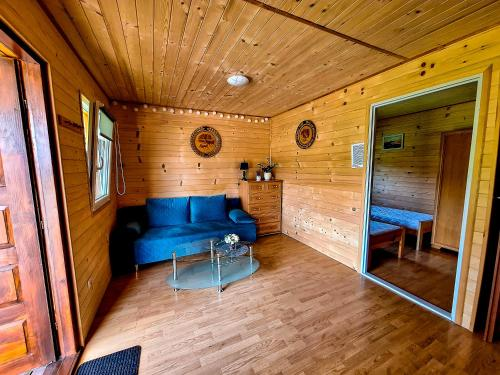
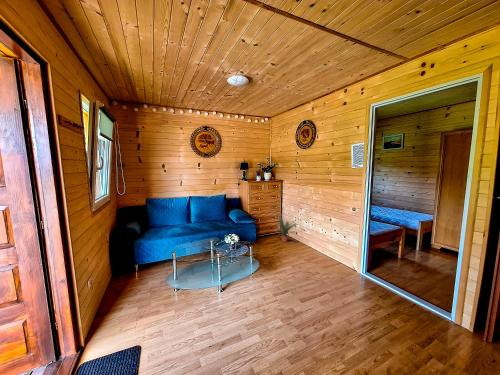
+ potted plant (284, 229)
